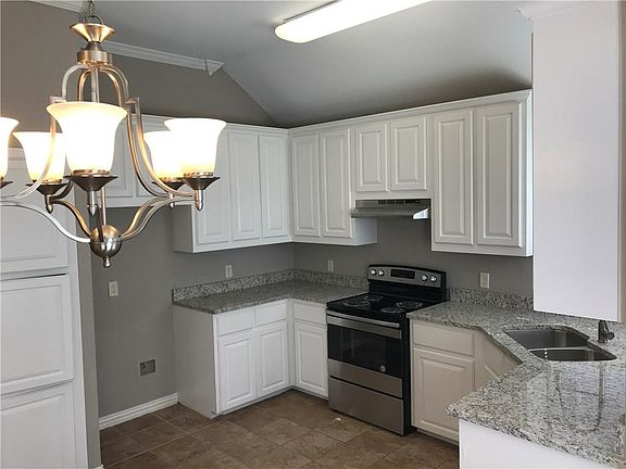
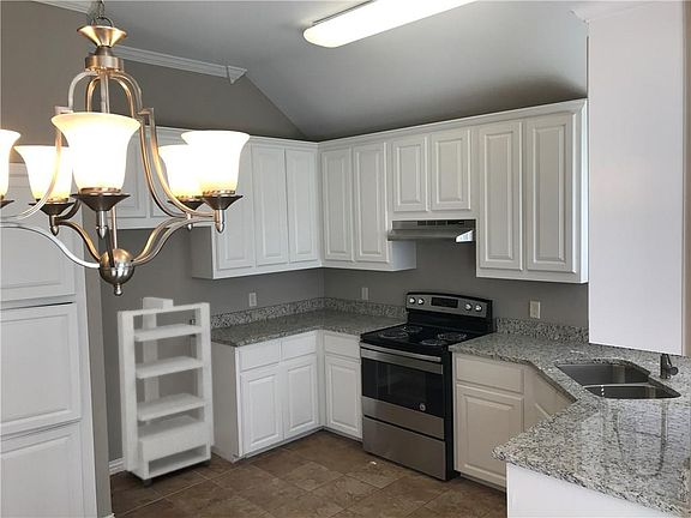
+ storage cabinet (157, 384)
